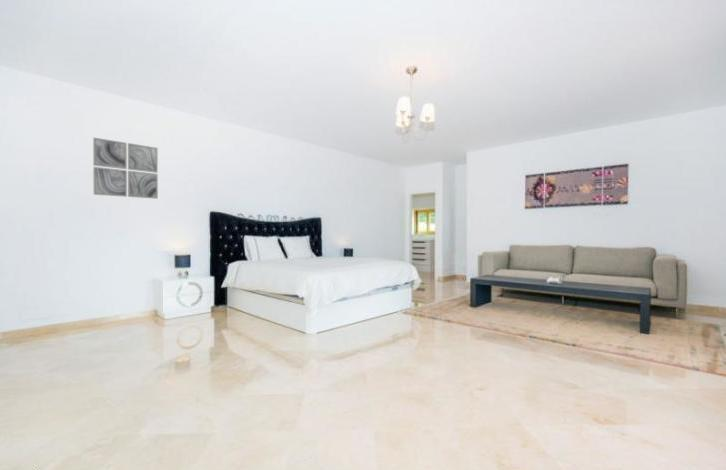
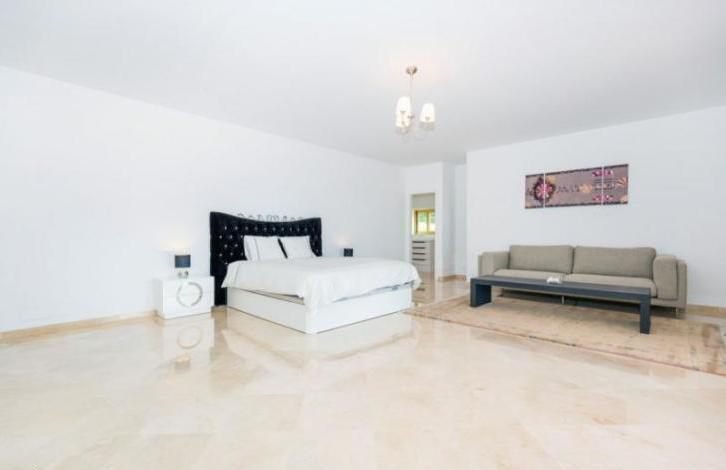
- wall art (126, 170)
